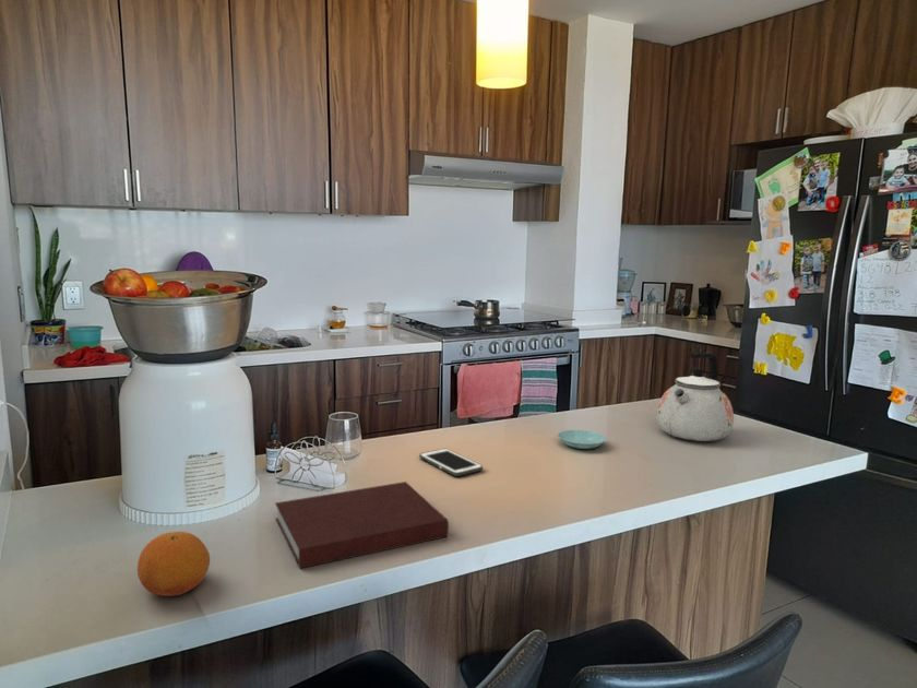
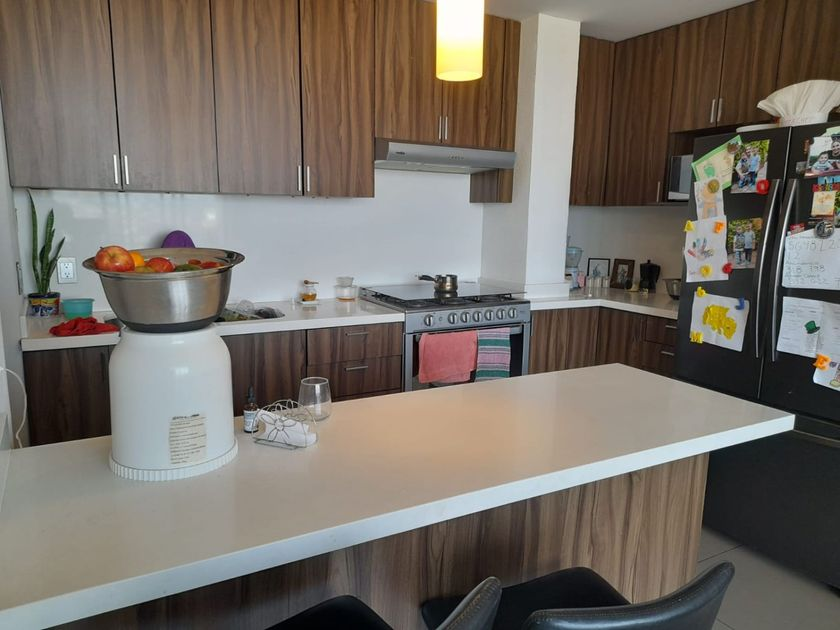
- cell phone (450, 461)
- saucer (581, 440)
- fruit (174, 562)
- notebook (359, 519)
- kettle (695, 394)
